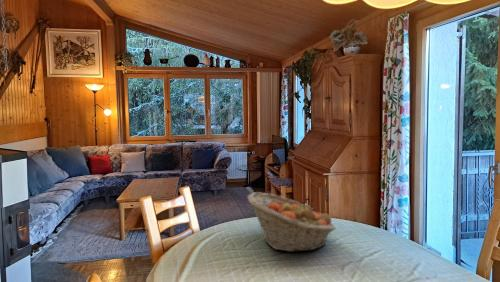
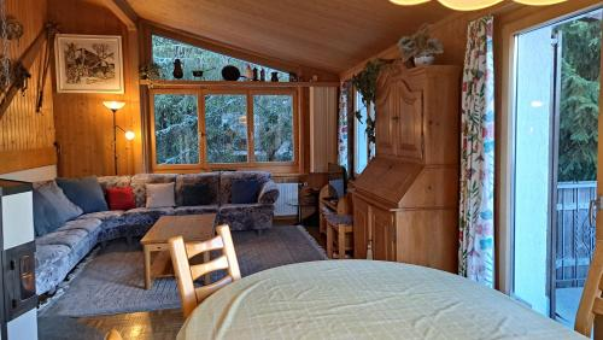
- fruit basket (290, 217)
